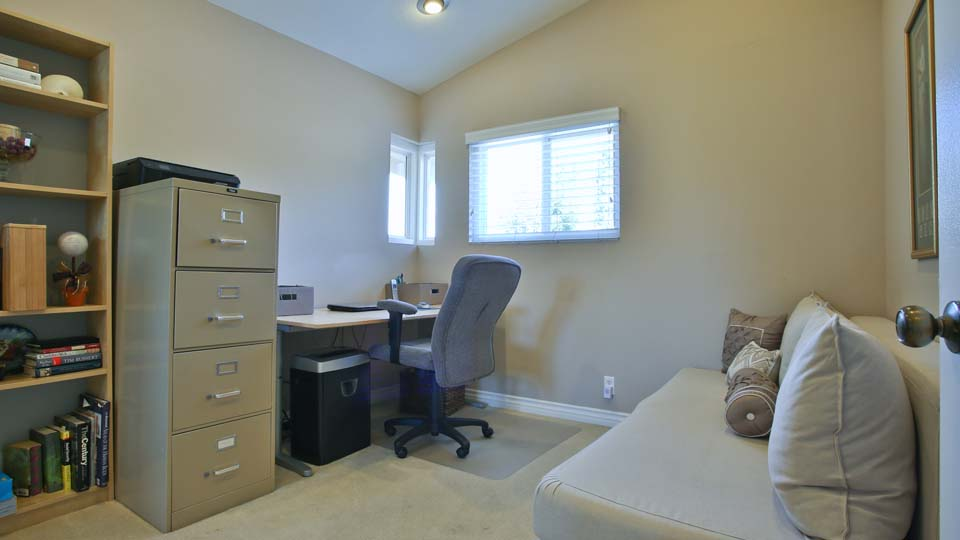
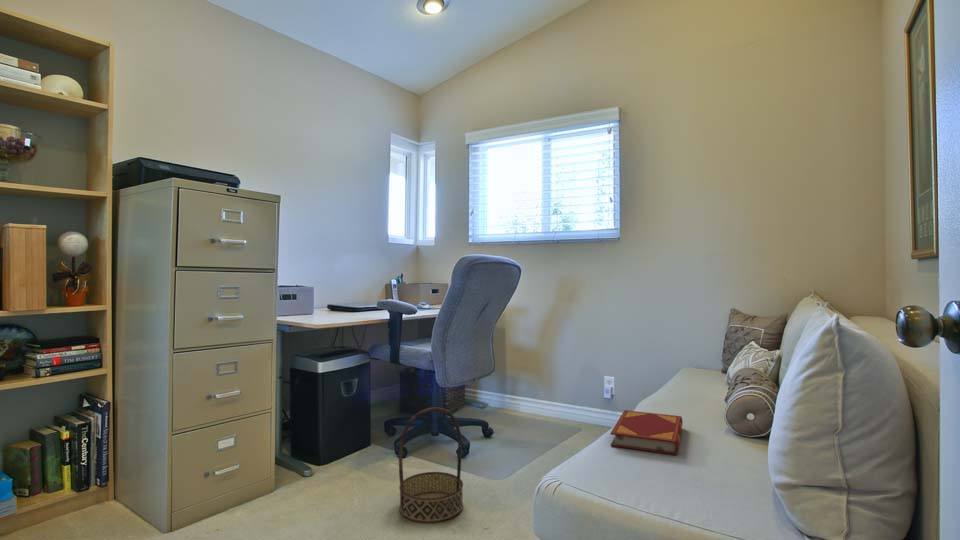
+ basket (431, 472)
+ hardback book (648, 430)
